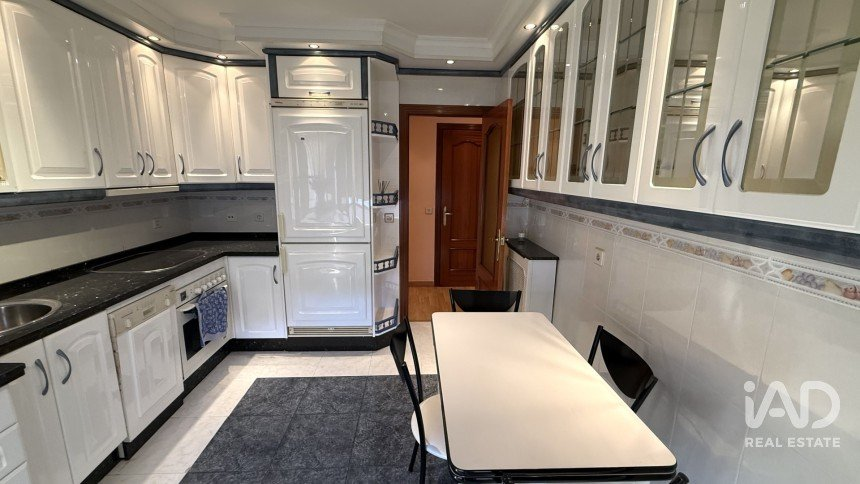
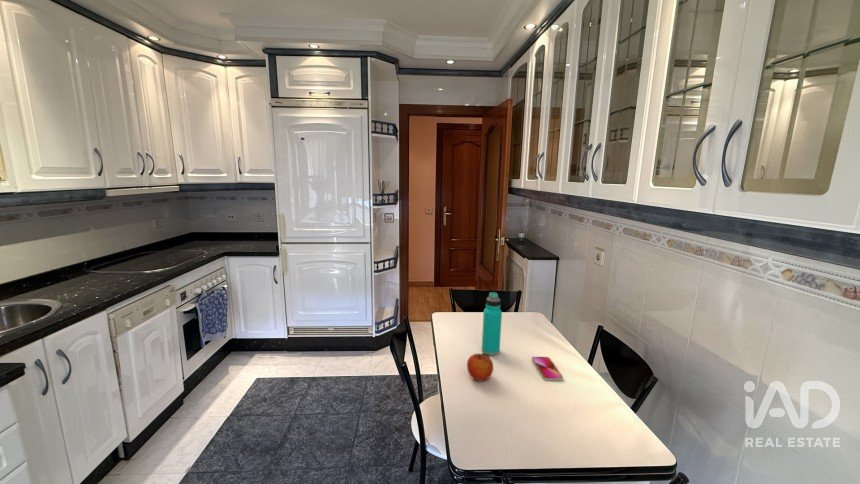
+ fruit (480, 364)
+ smartphone (546, 368)
+ water bottle (492, 323)
